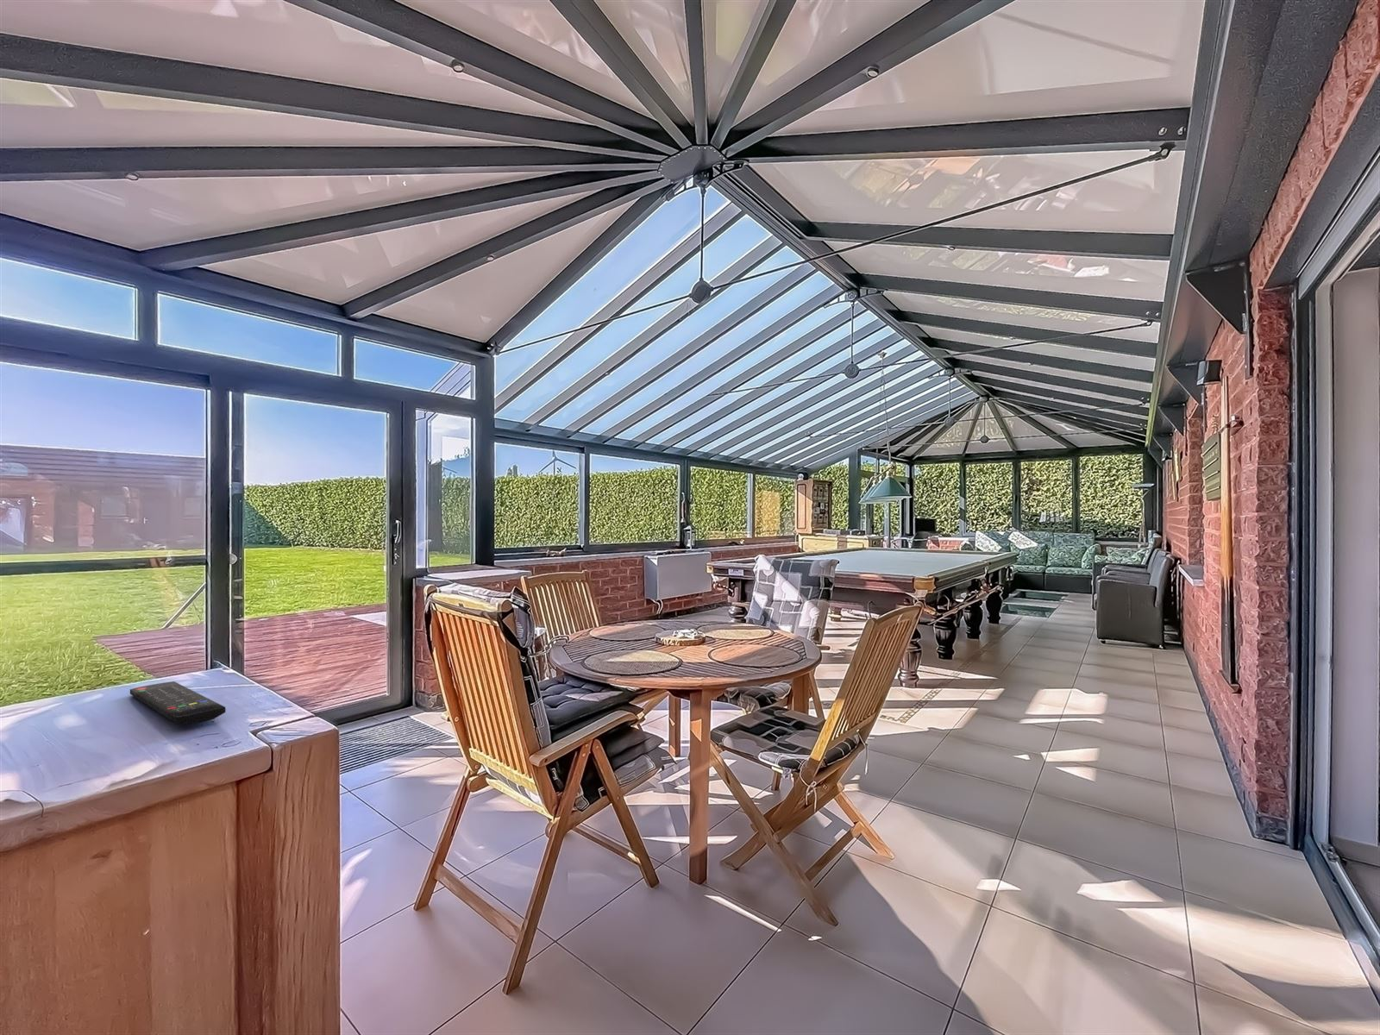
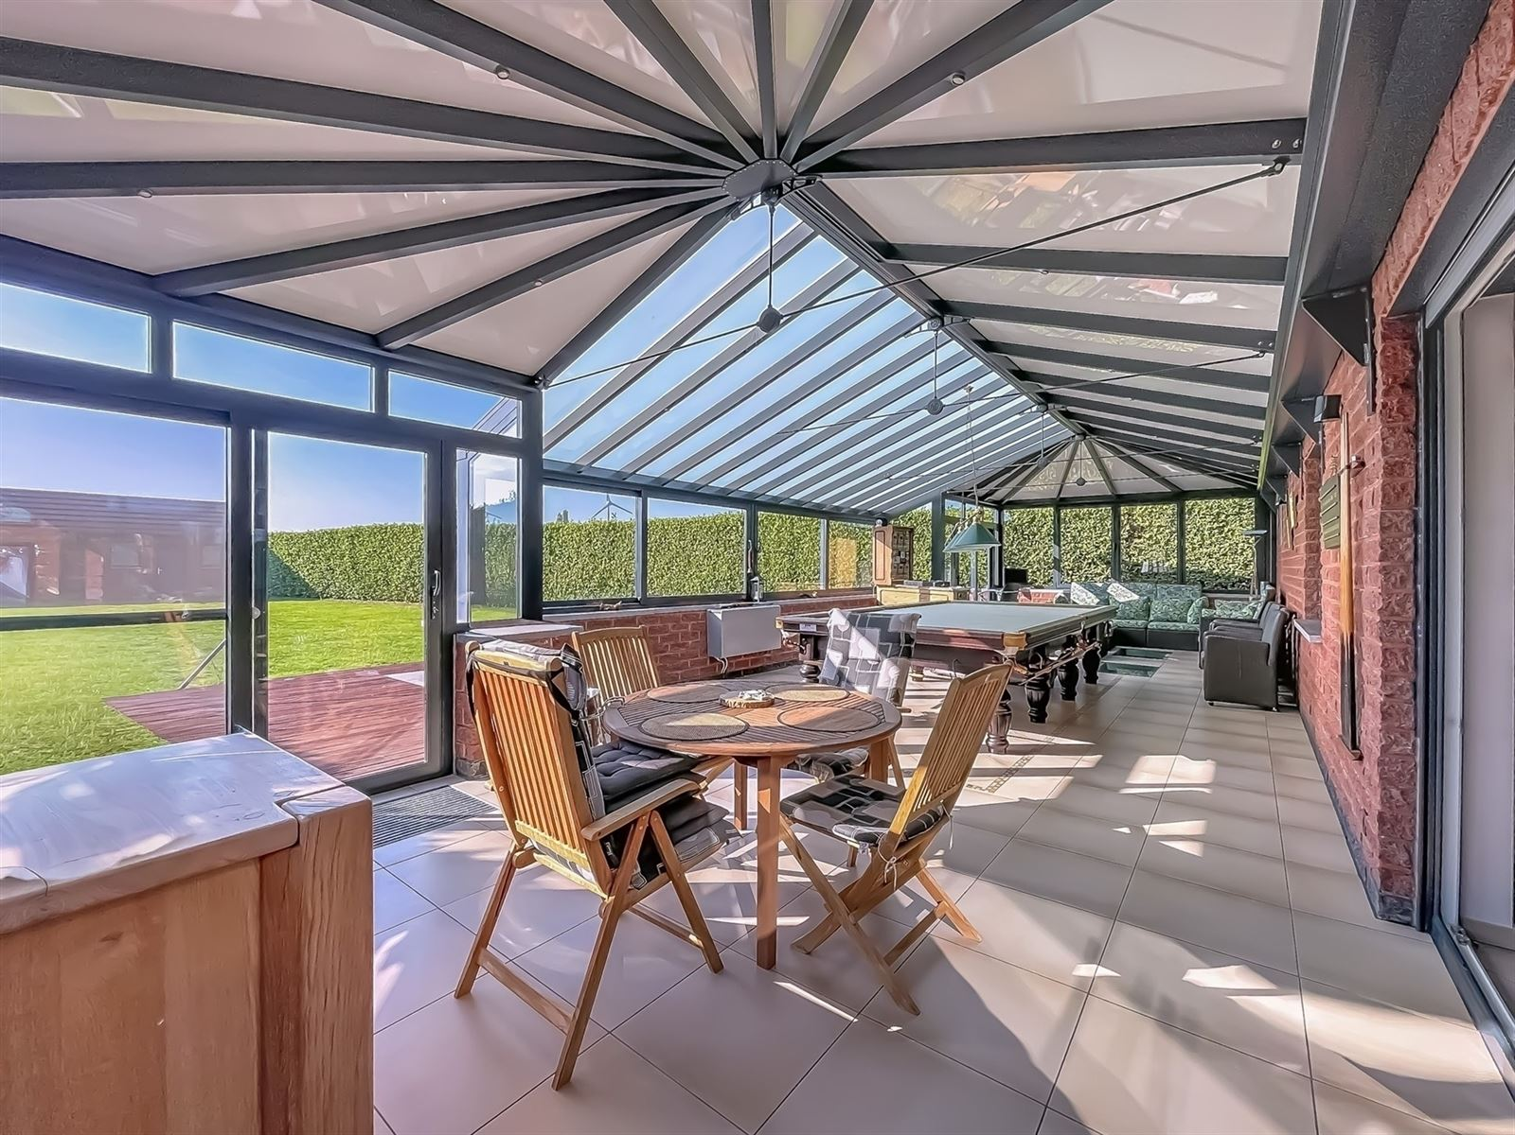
- remote control (174, 701)
